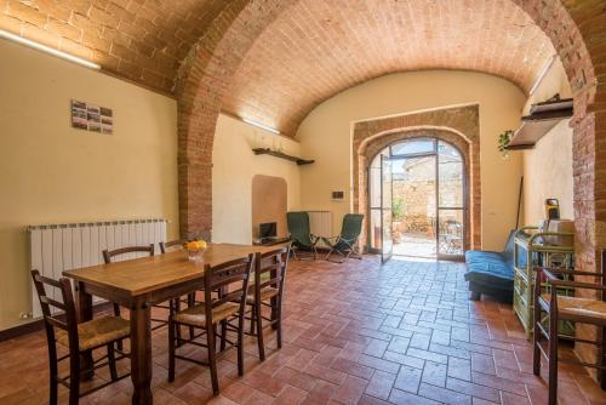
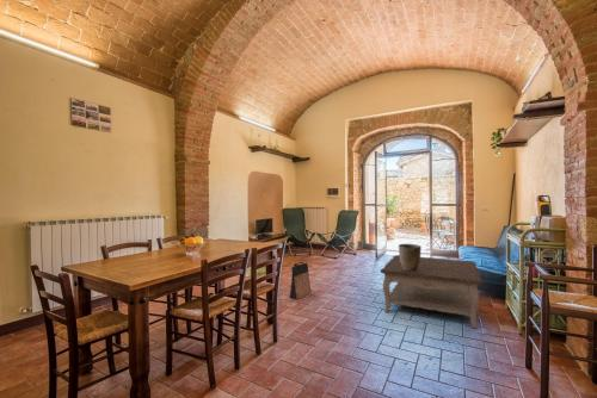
+ coffee table (430, 285)
+ bag (300, 278)
+ ceramic pot (410, 257)
